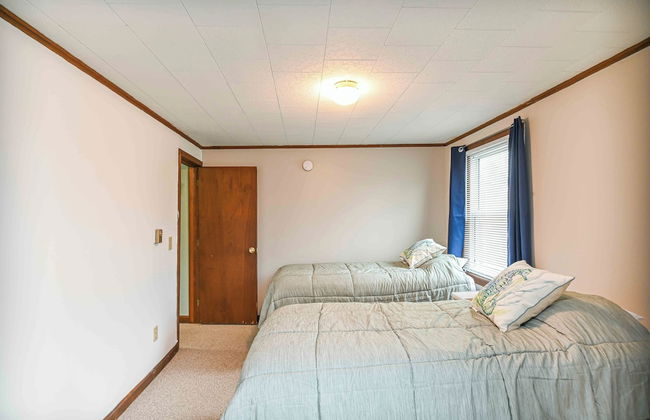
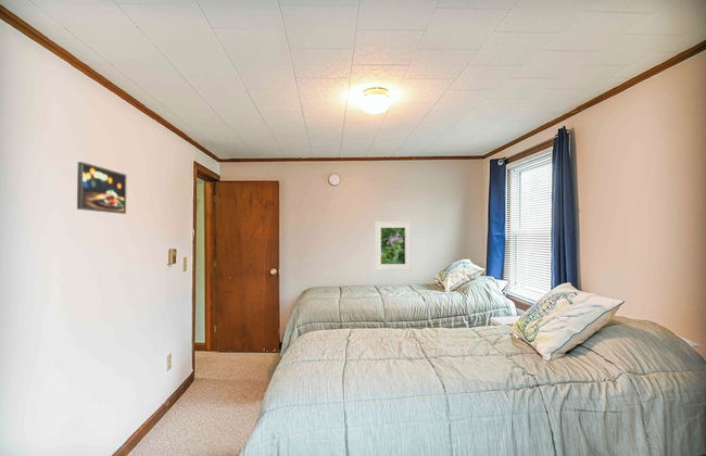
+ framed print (103, 190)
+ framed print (392, 245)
